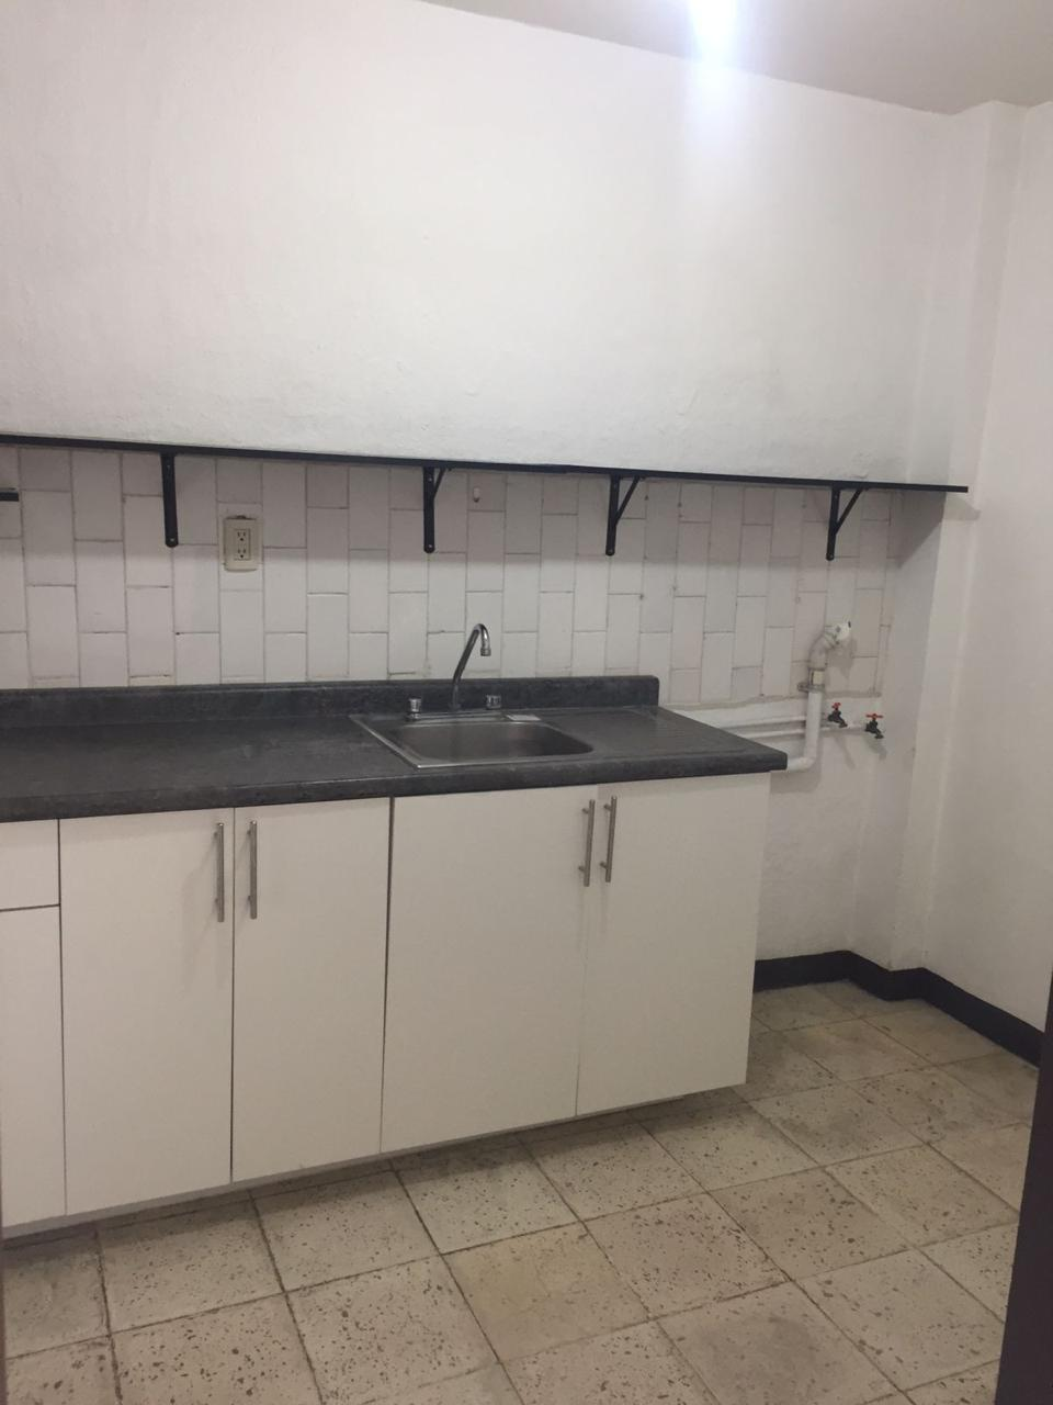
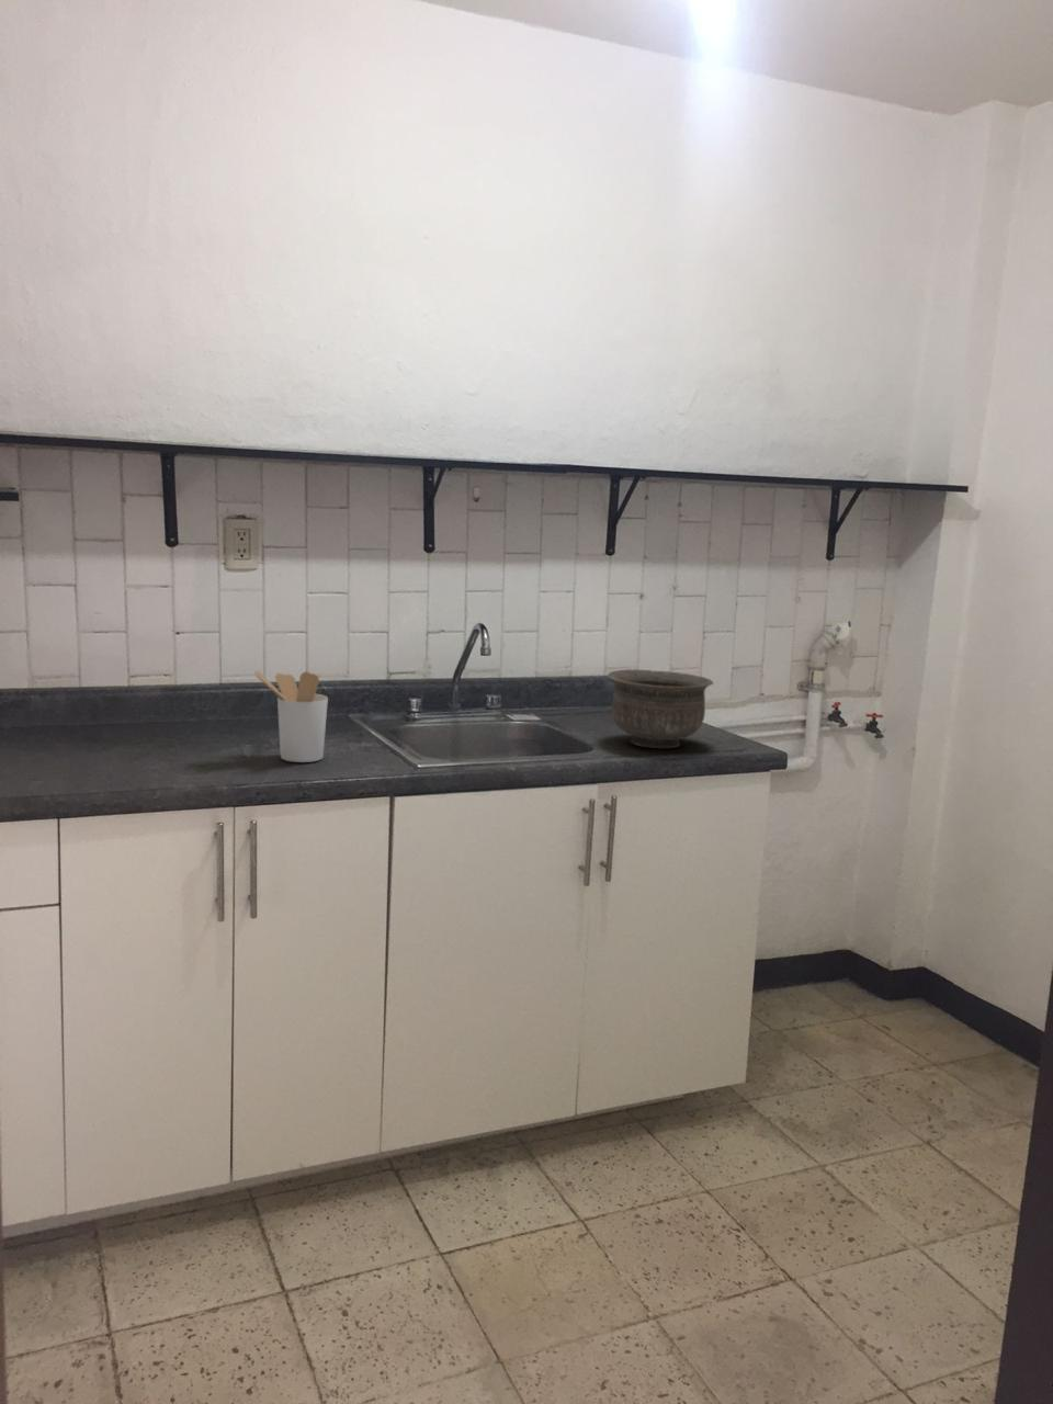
+ utensil holder (290, 713)
+ bowl (657, 710)
